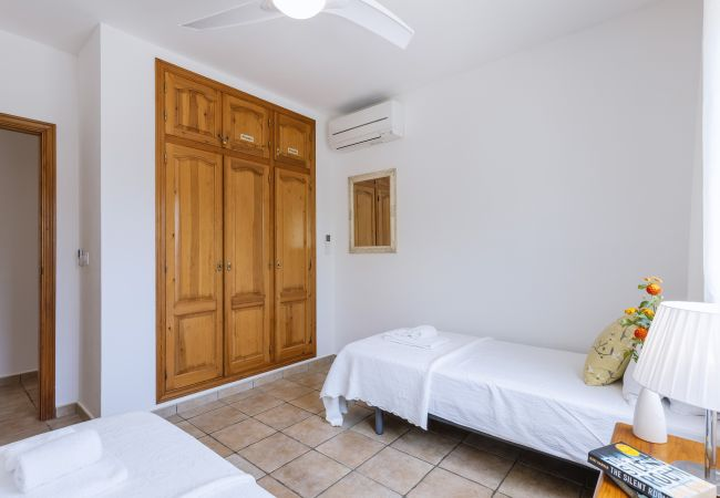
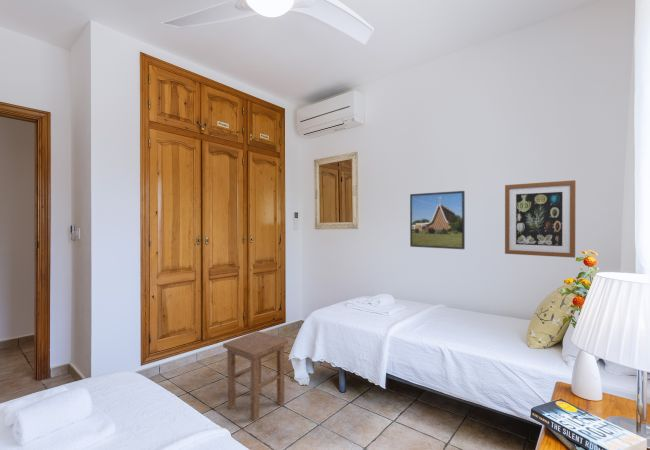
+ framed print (435, 220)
+ wall art (538, 219)
+ stool (256, 373)
